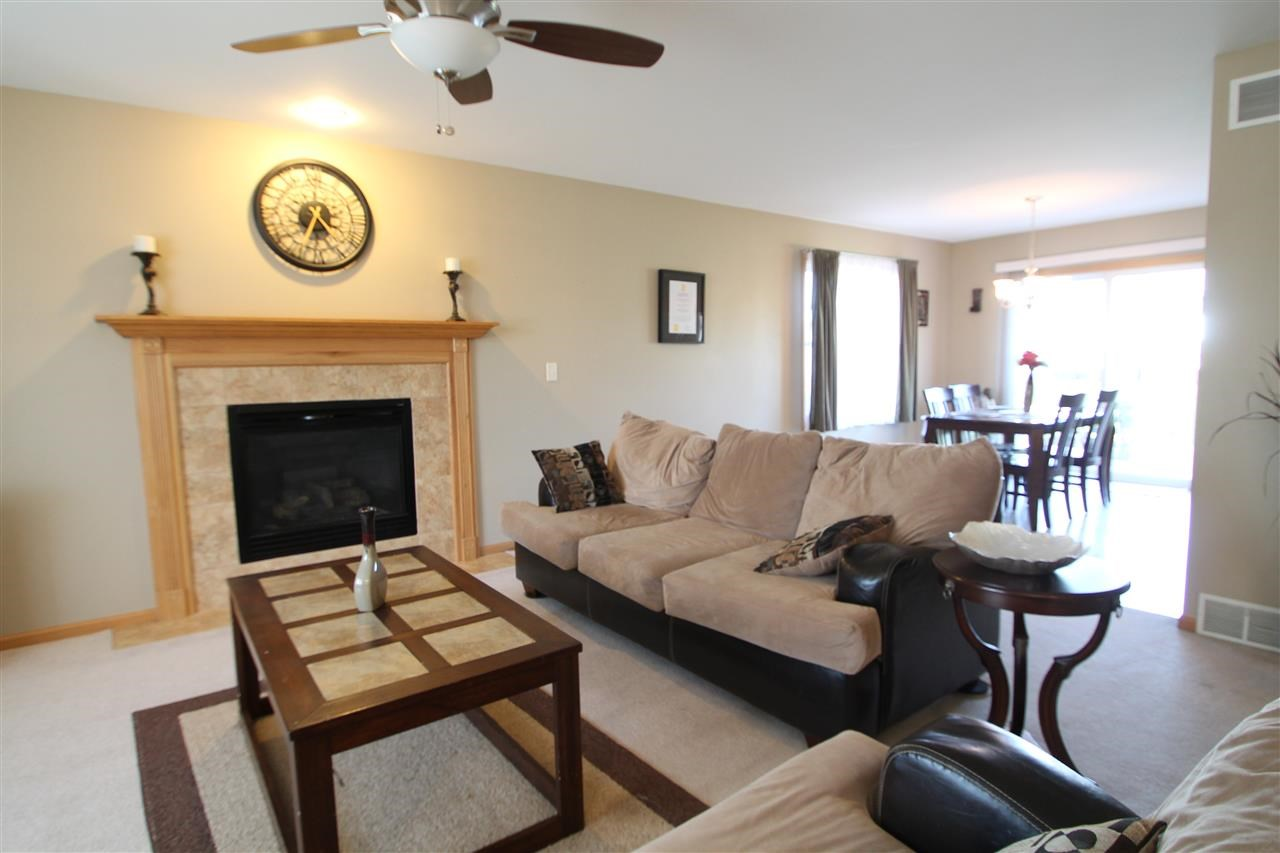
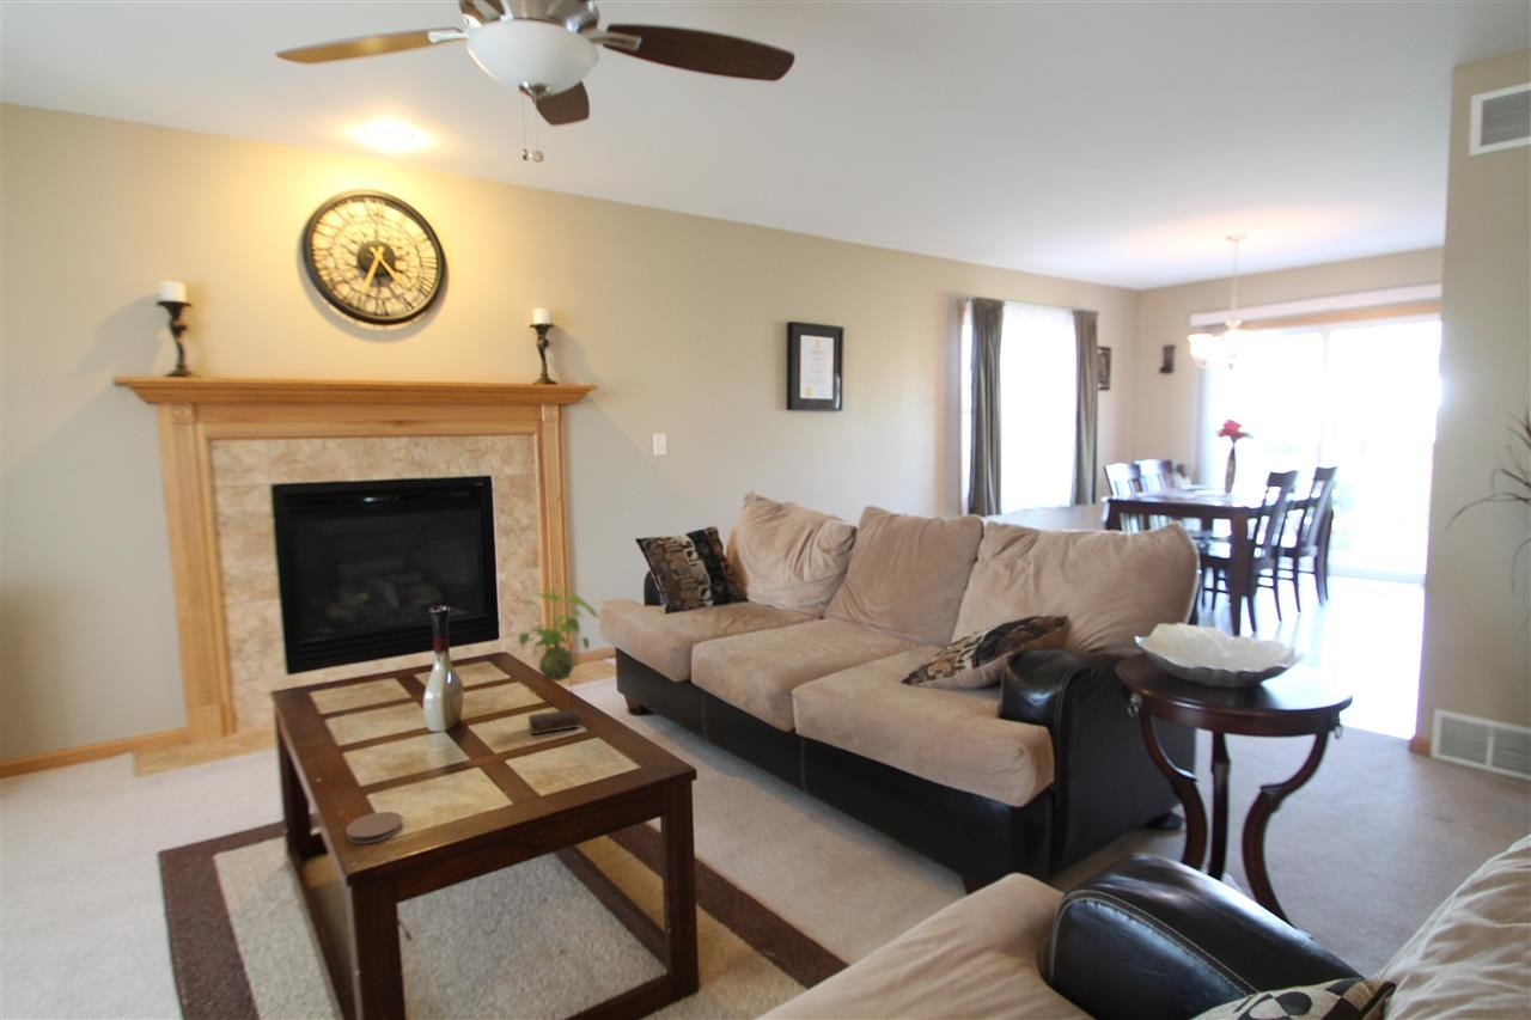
+ plant (556, 652)
+ coaster (374, 826)
